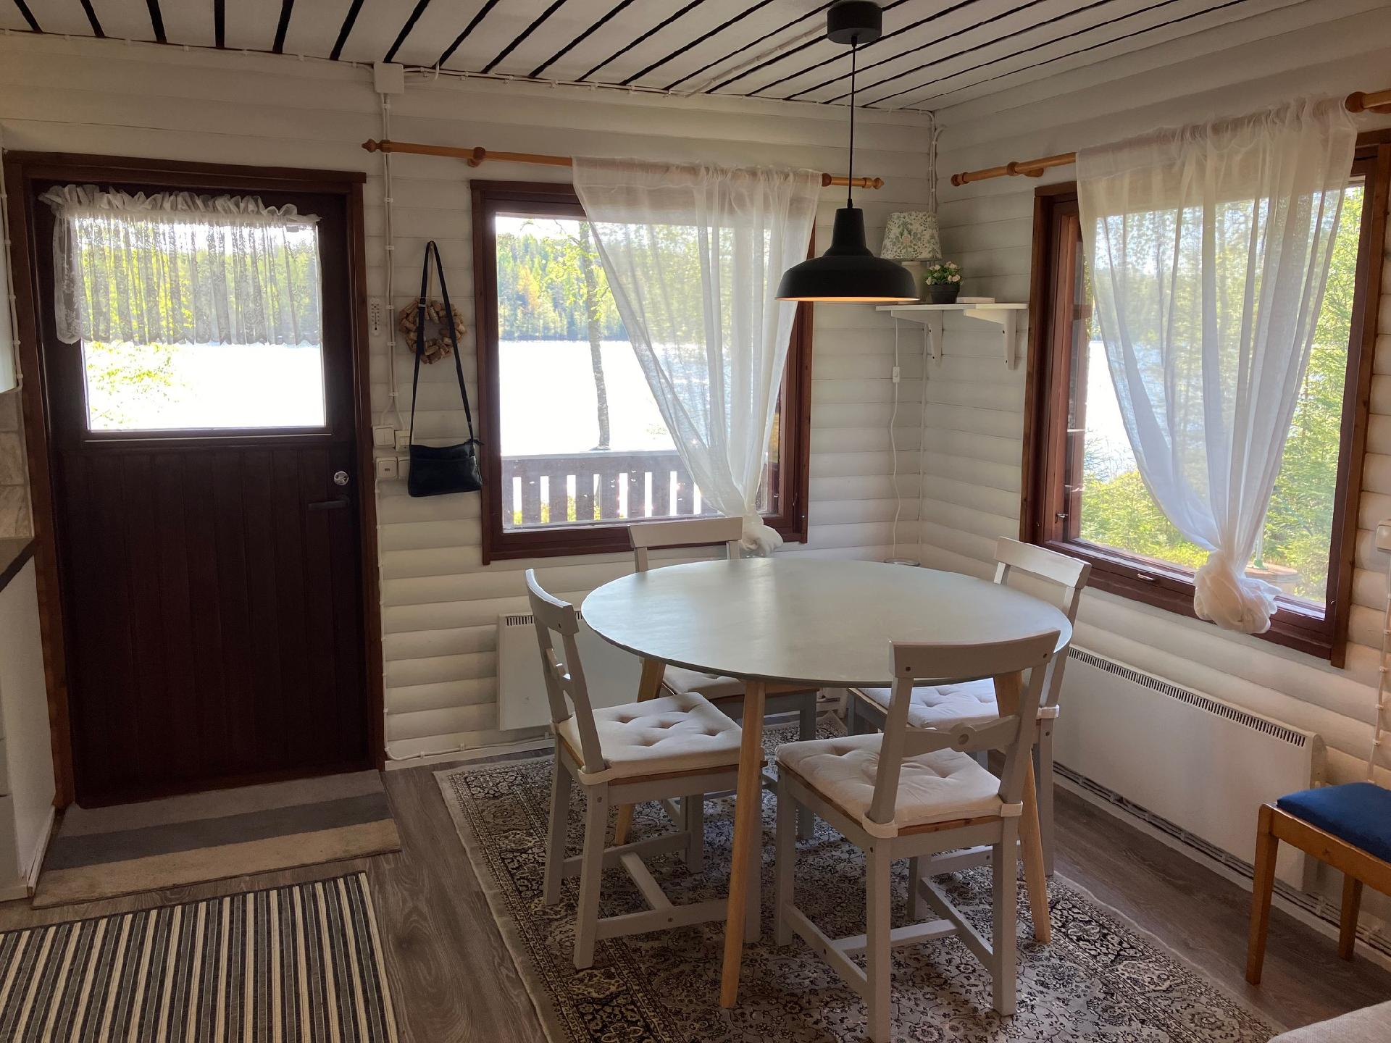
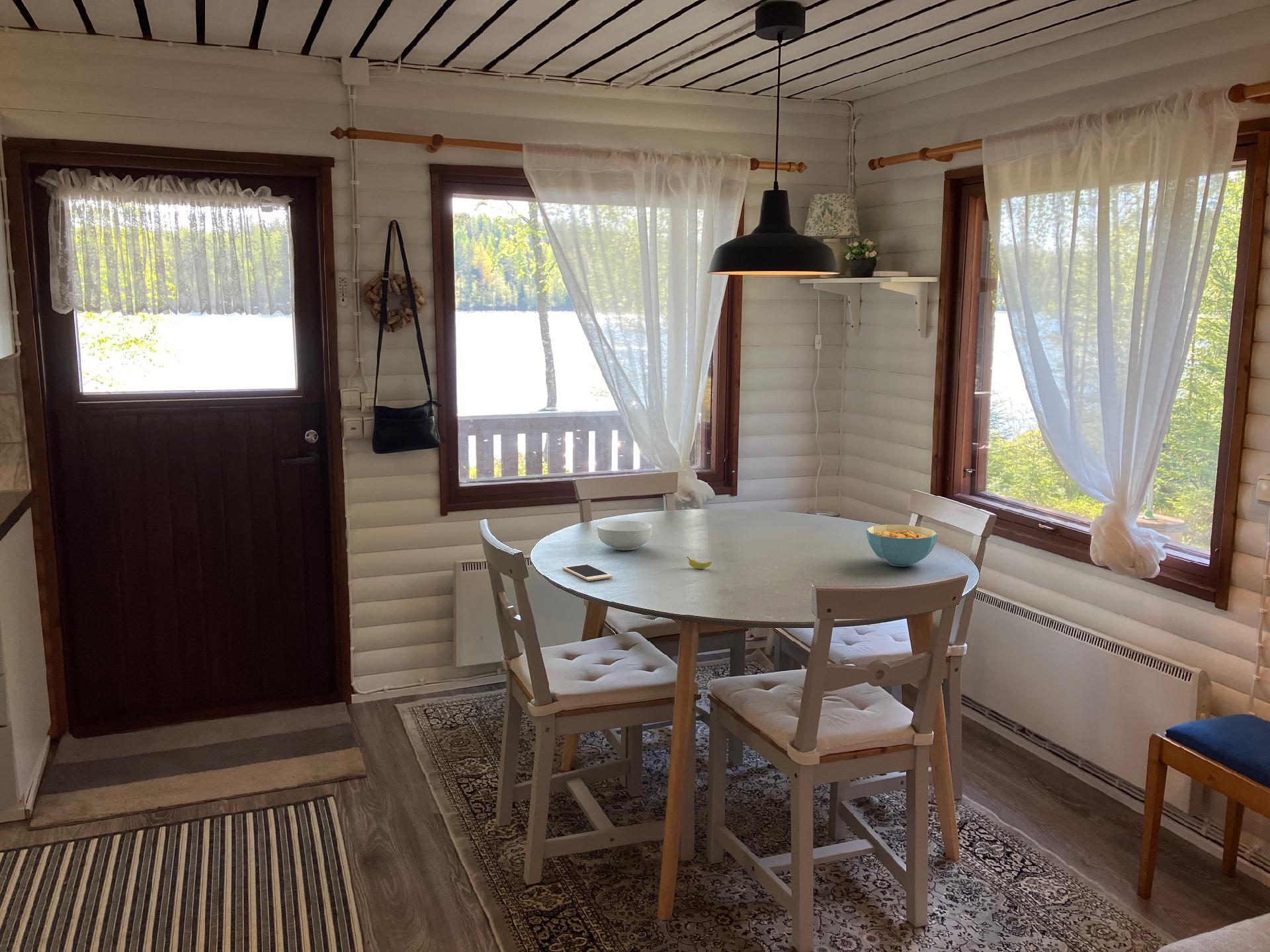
+ cereal bowl (900, 547)
+ cereal bowl (624, 536)
+ cell phone (587, 572)
+ fruit (698, 563)
